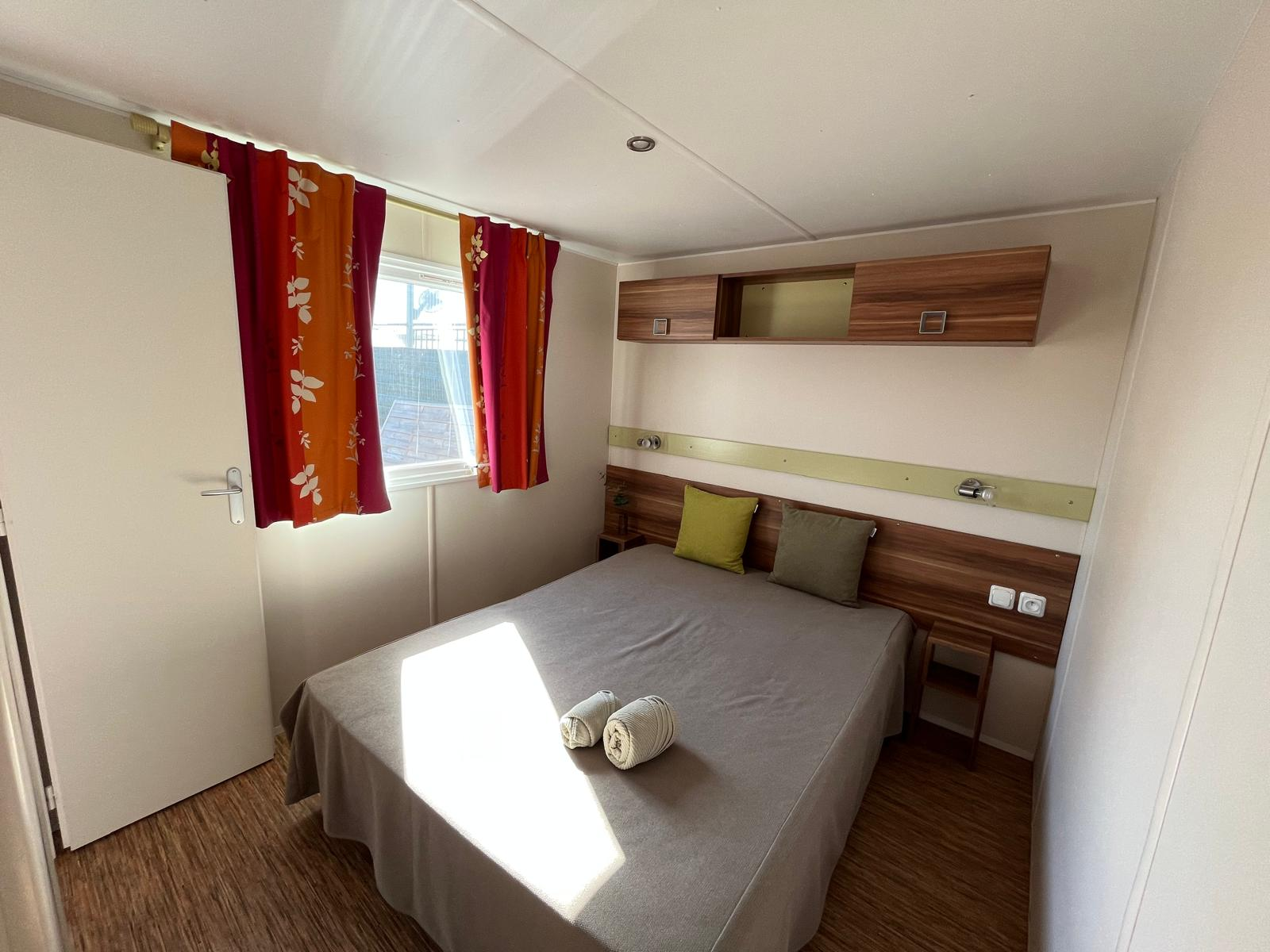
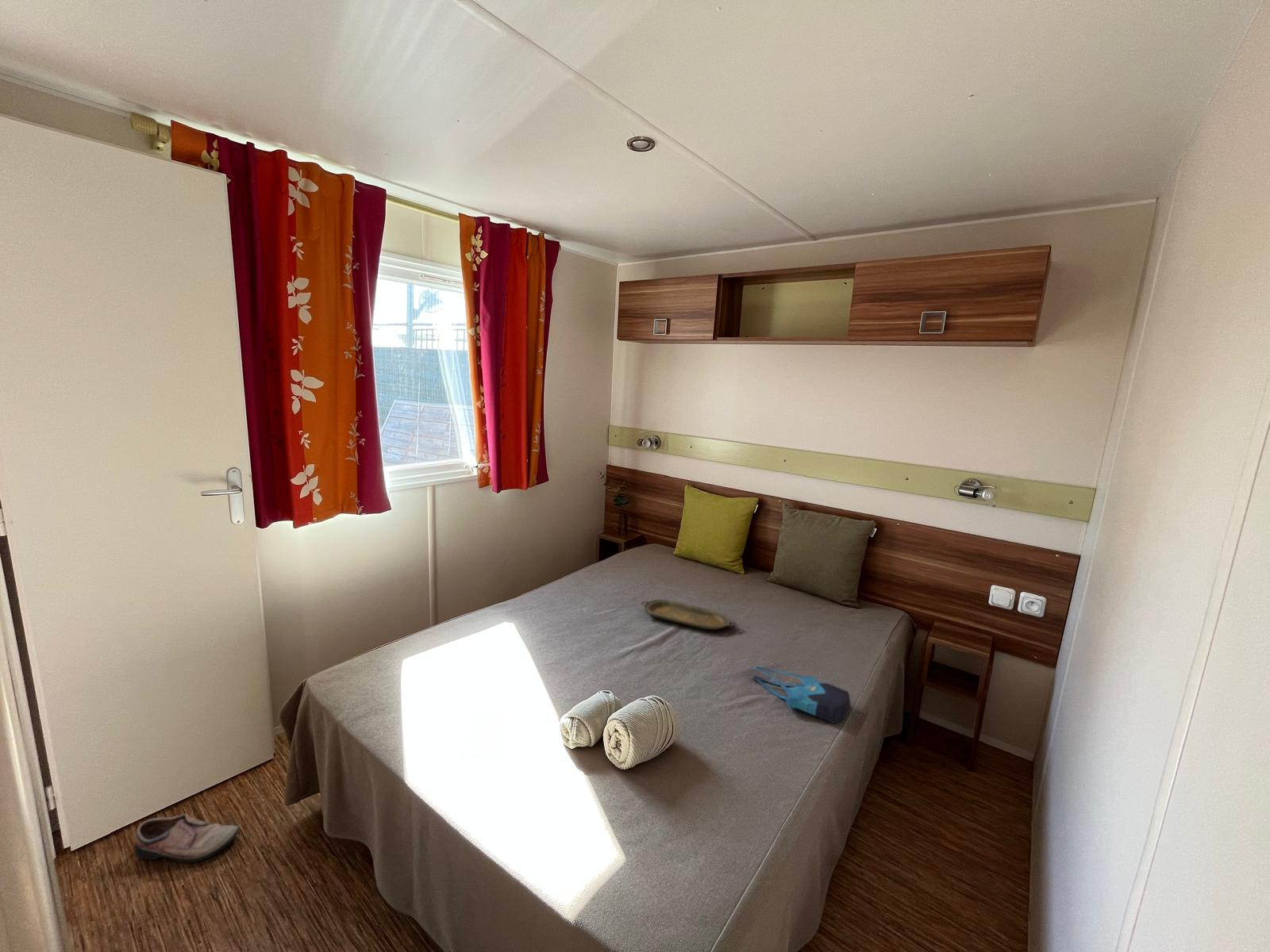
+ tote bag (799, 689)
+ shoe (184, 836)
+ serving tray (686, 615)
